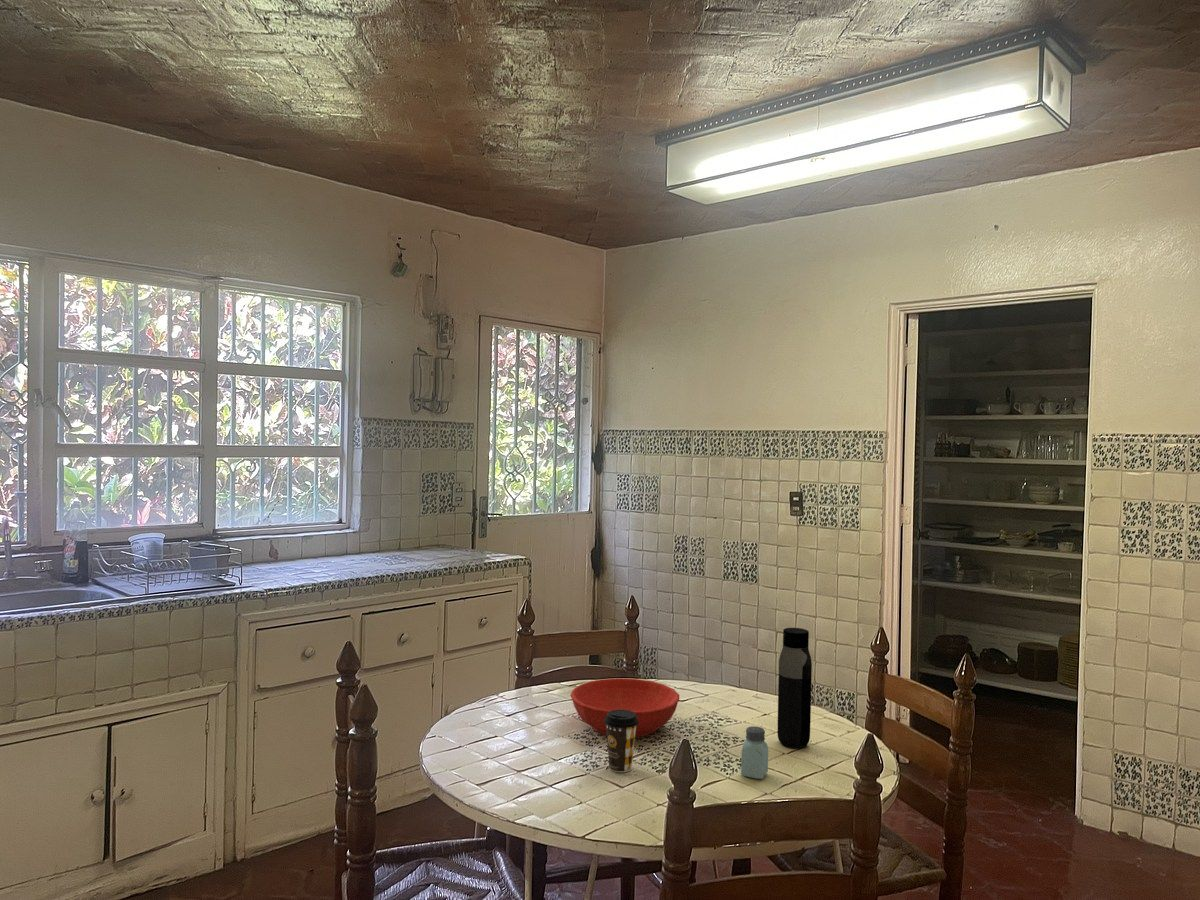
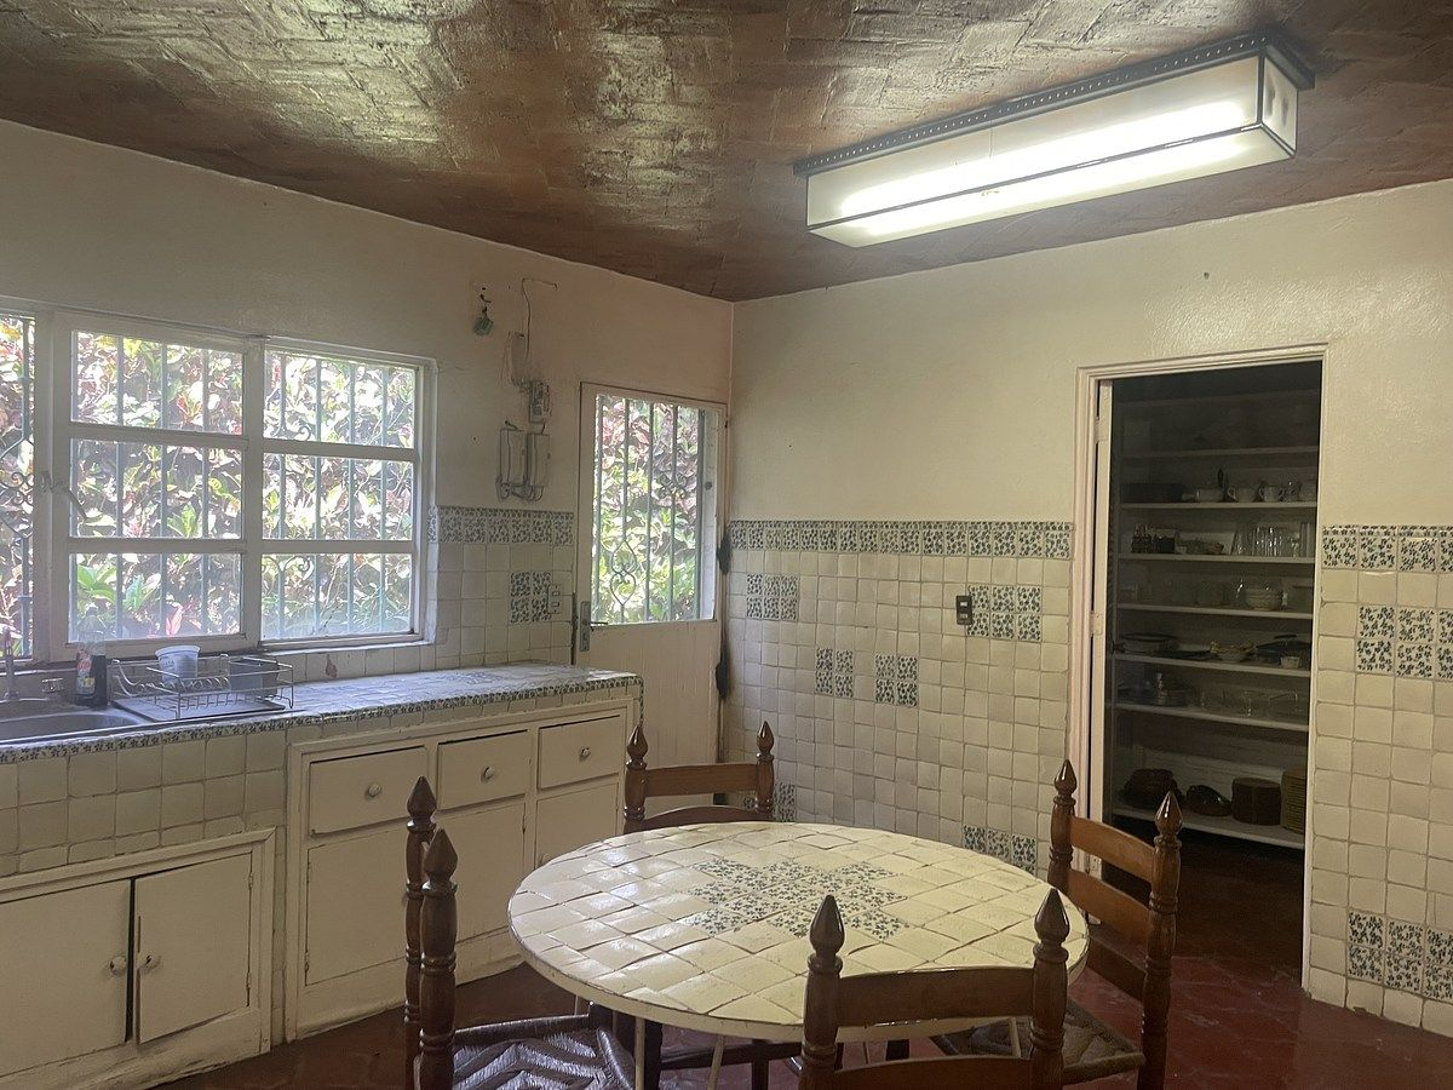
- bowl (624, 709)
- coffee cup (620, 740)
- water bottle (794, 687)
- saltshaker (754, 751)
